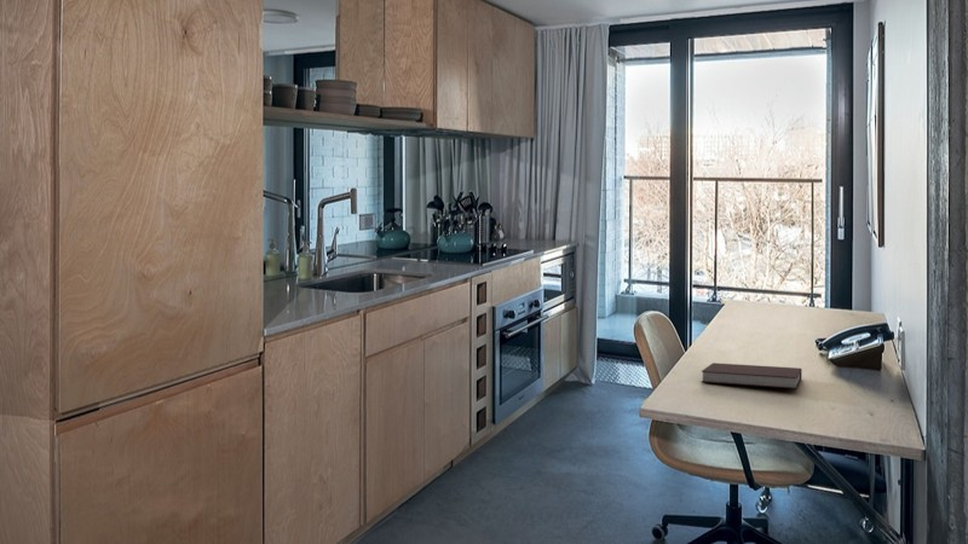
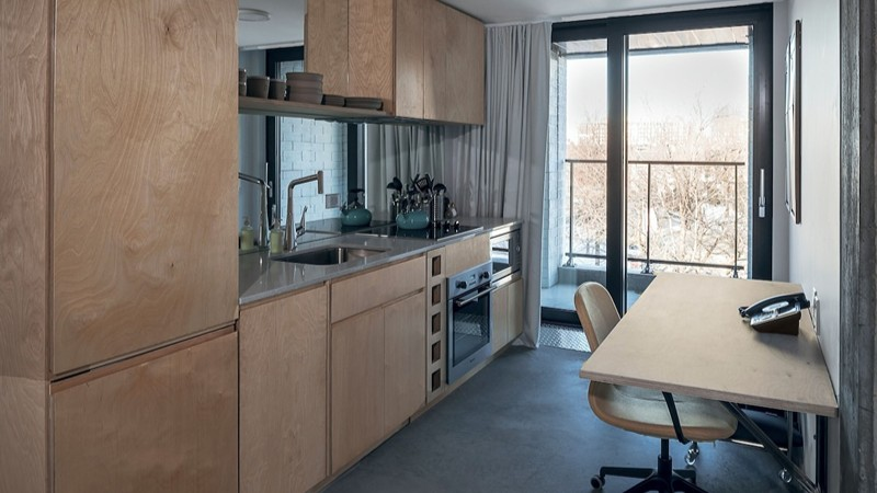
- notebook (751, 375)
